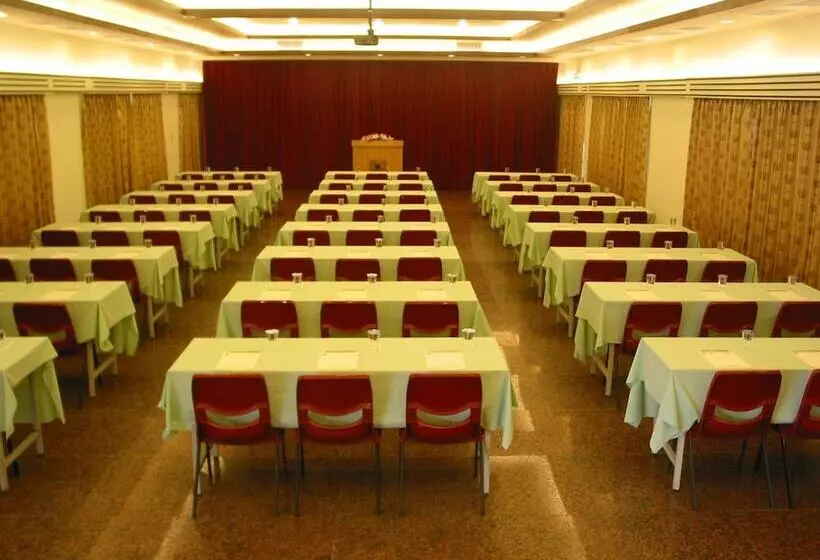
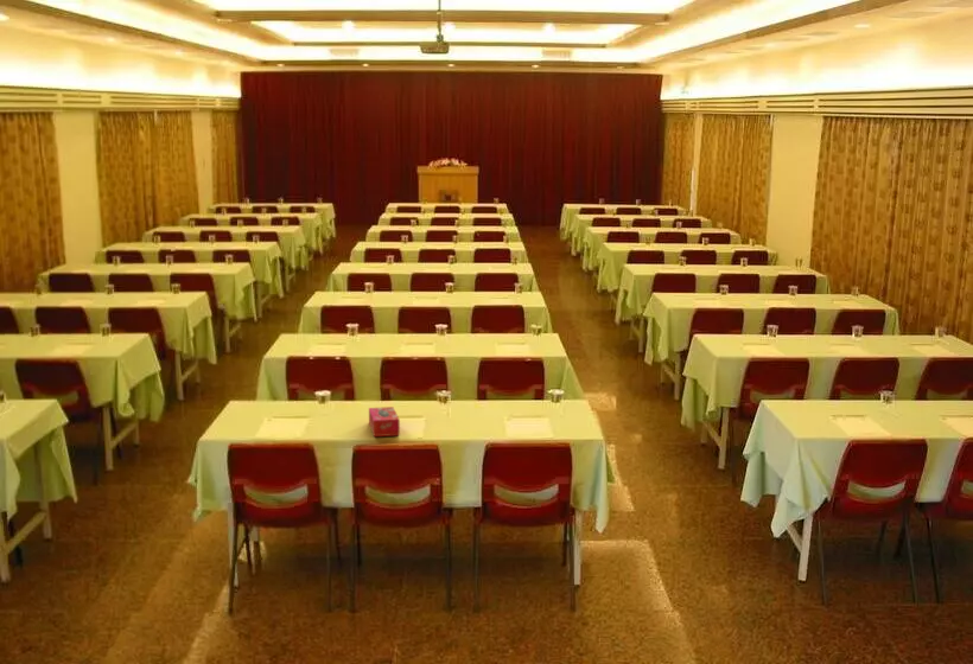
+ tissue box (383, 421)
